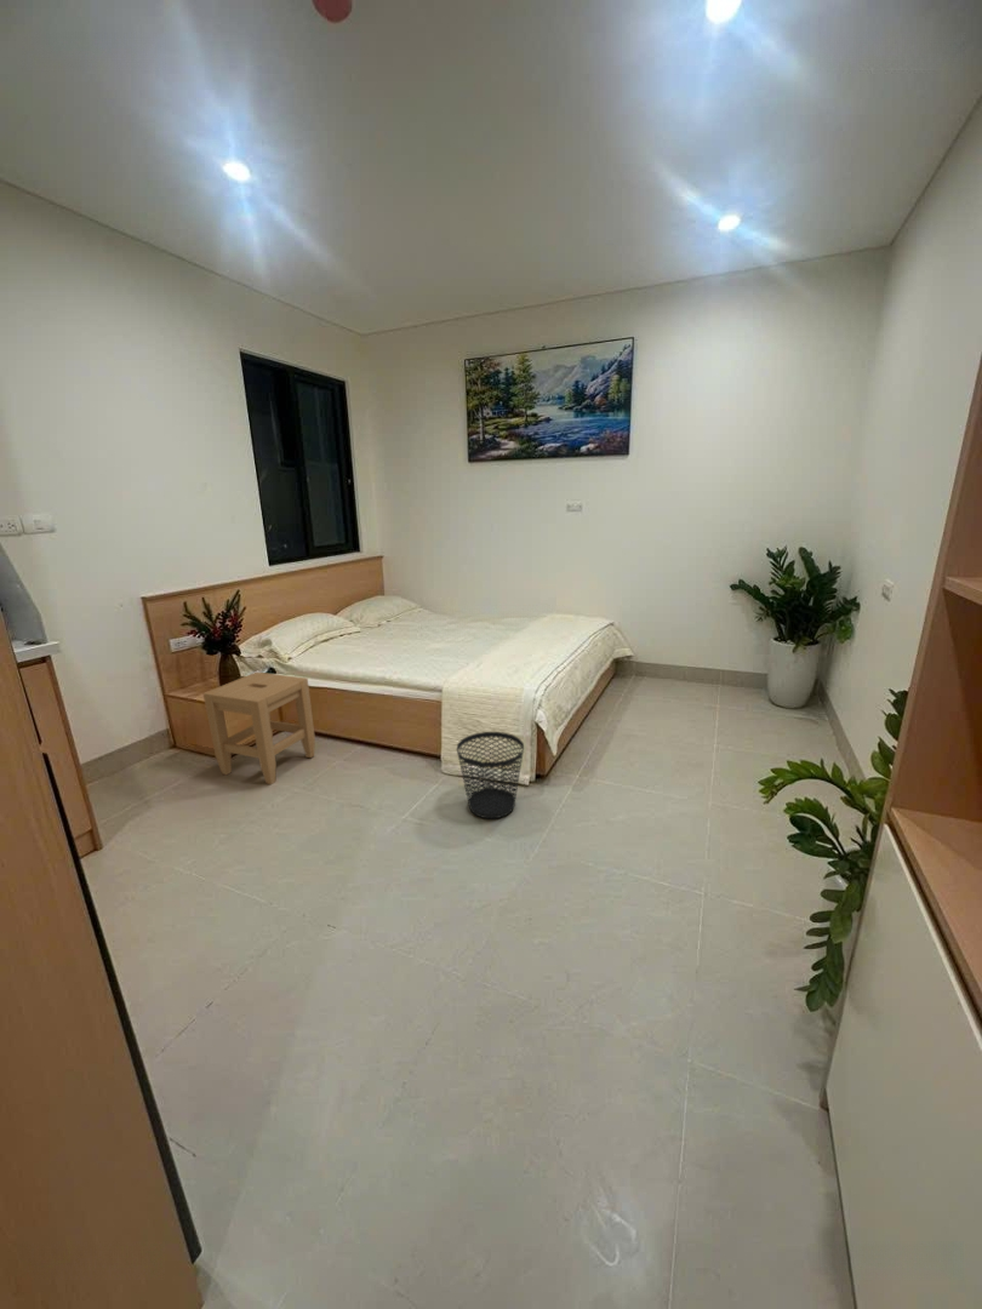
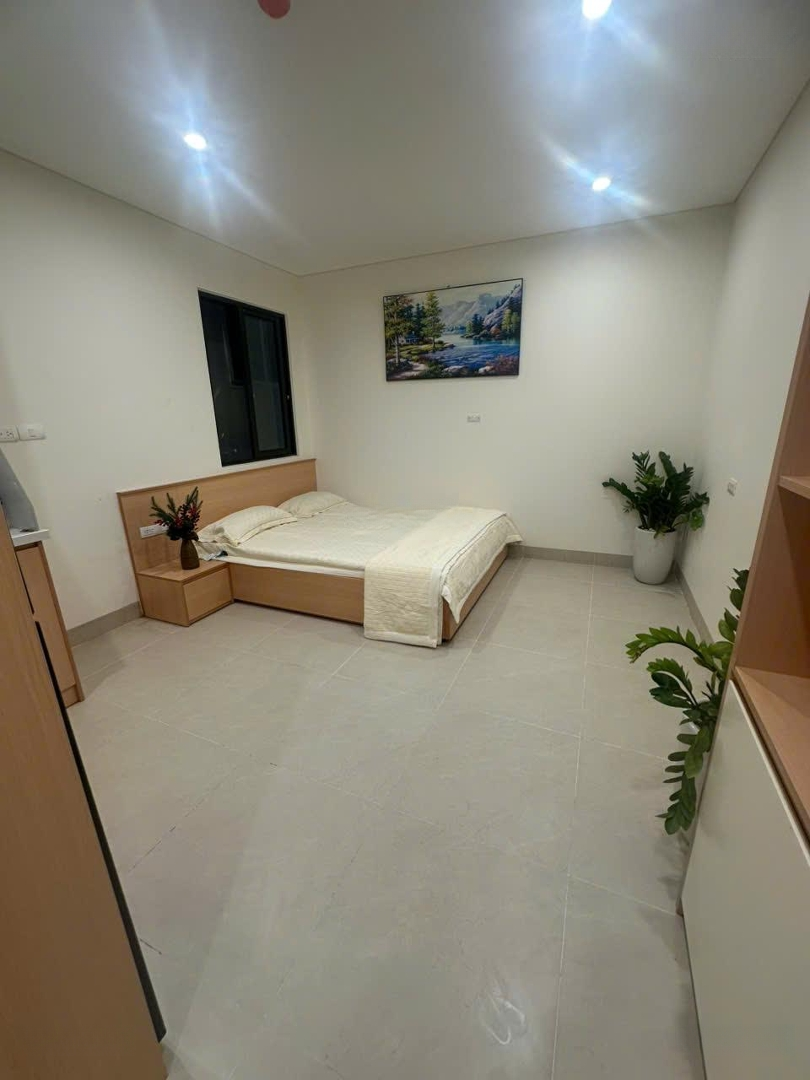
- stool (263, 725)
- wastebasket (491, 776)
